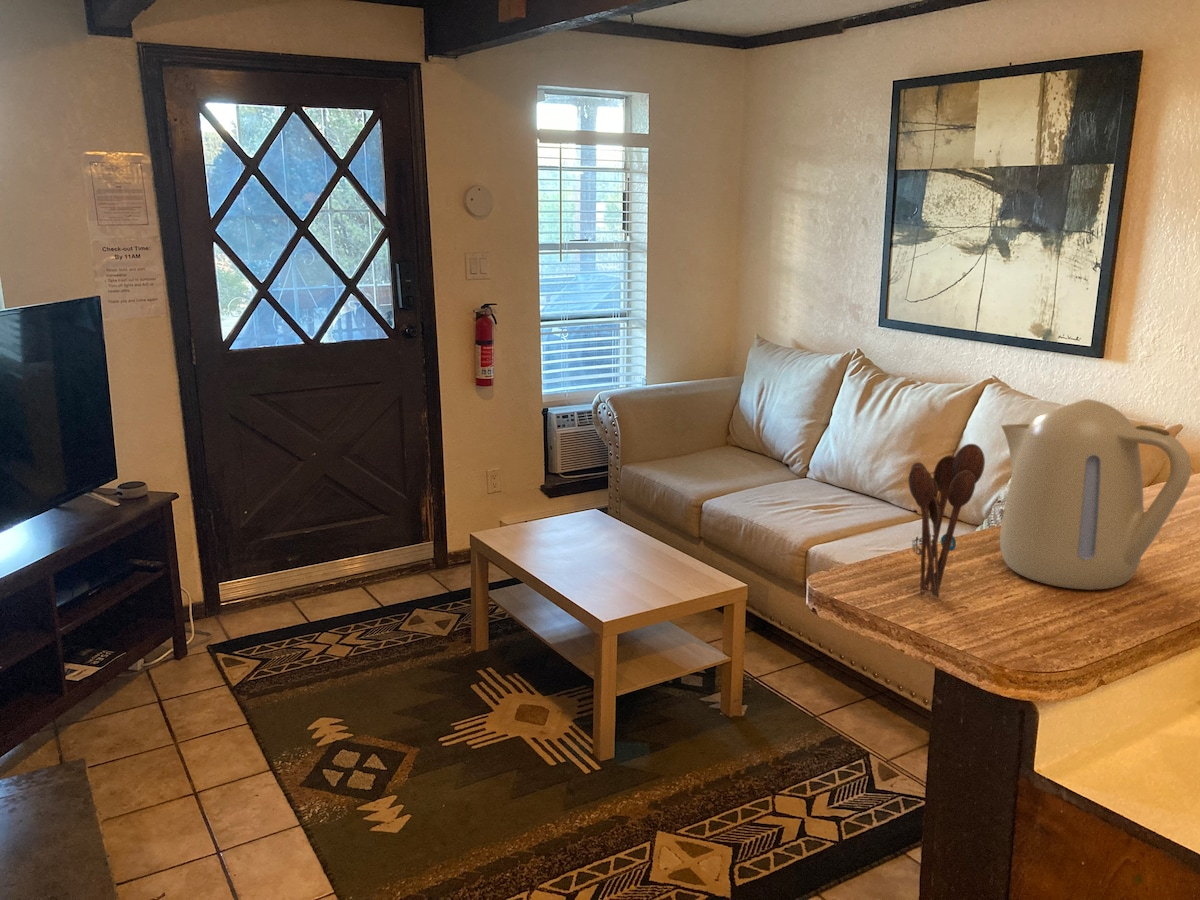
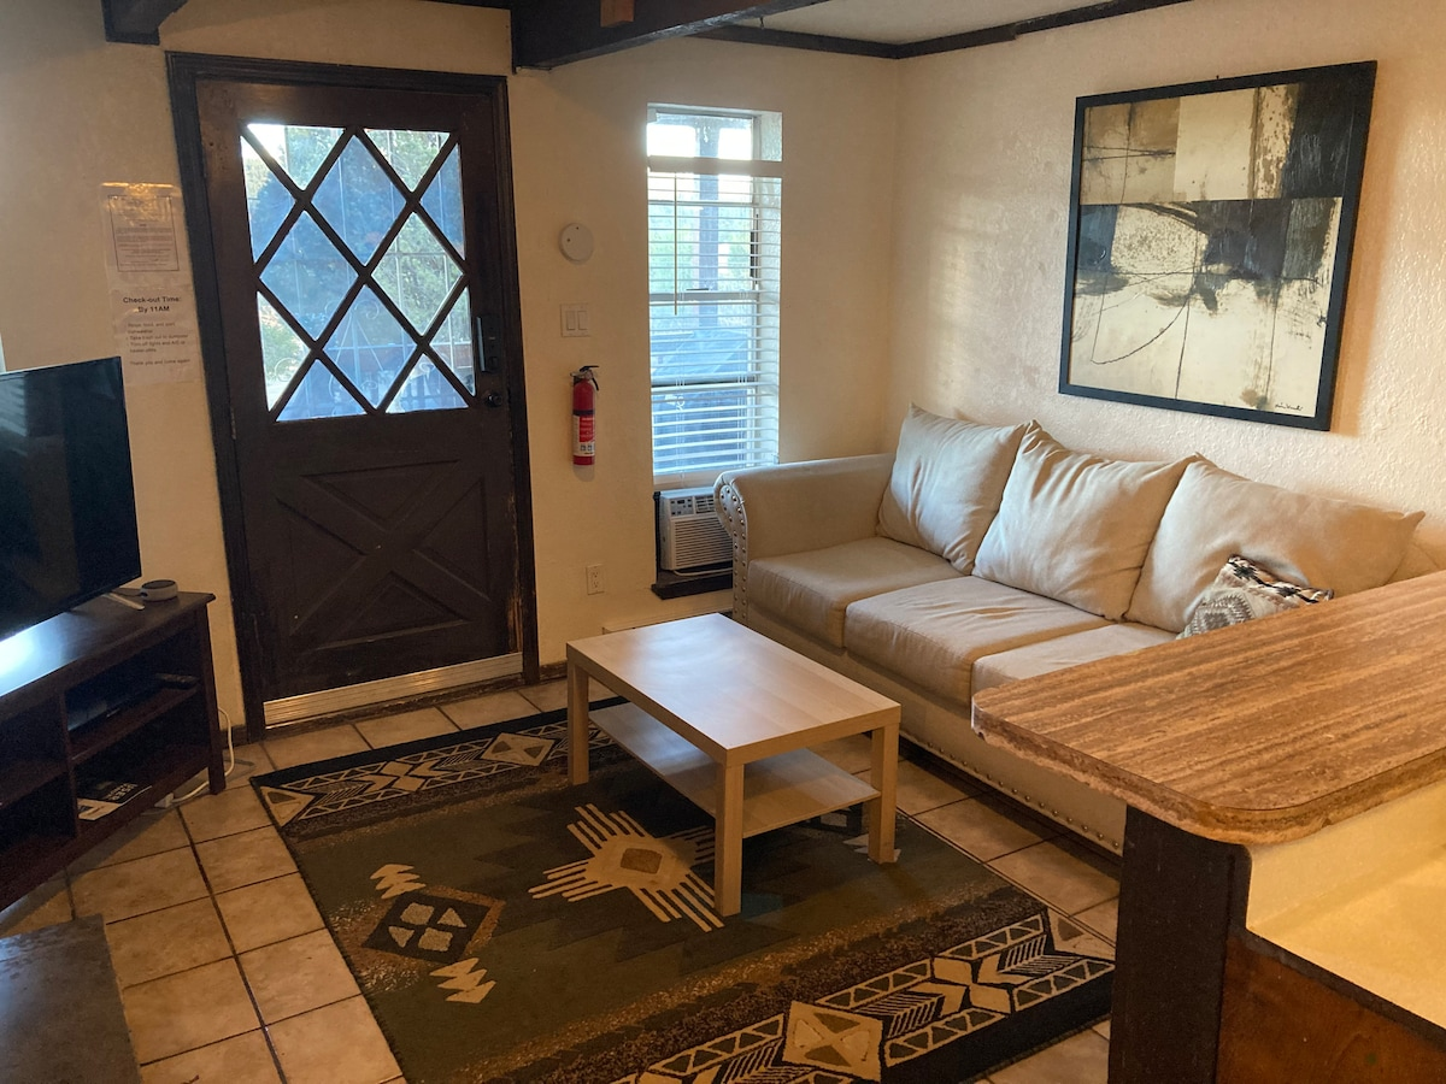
- kettle (1084, 488)
- utensil holder (941, 522)
